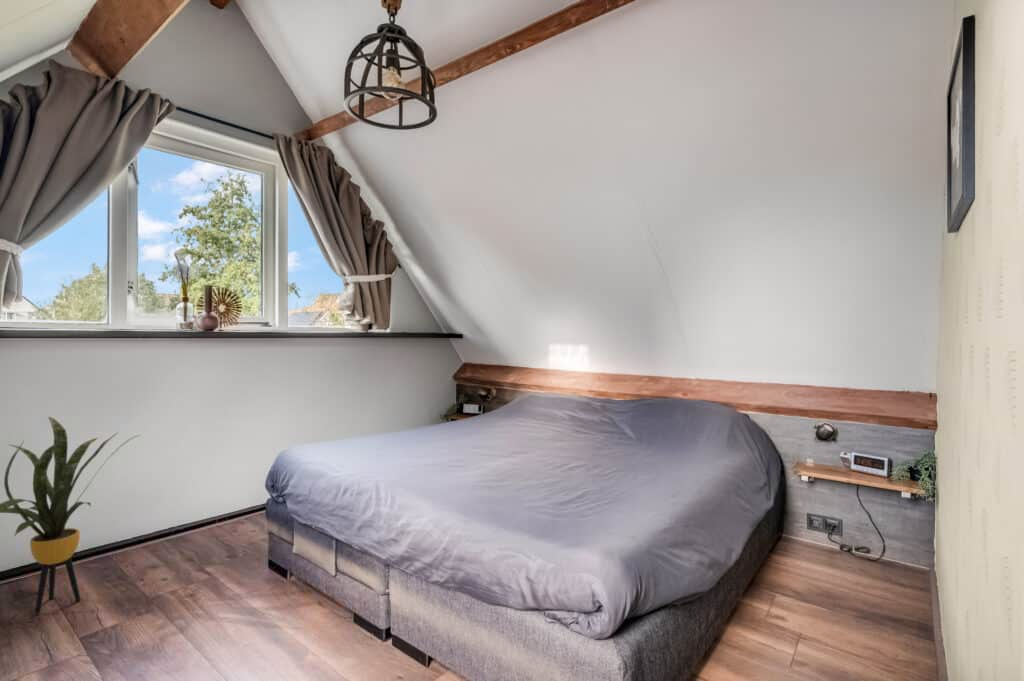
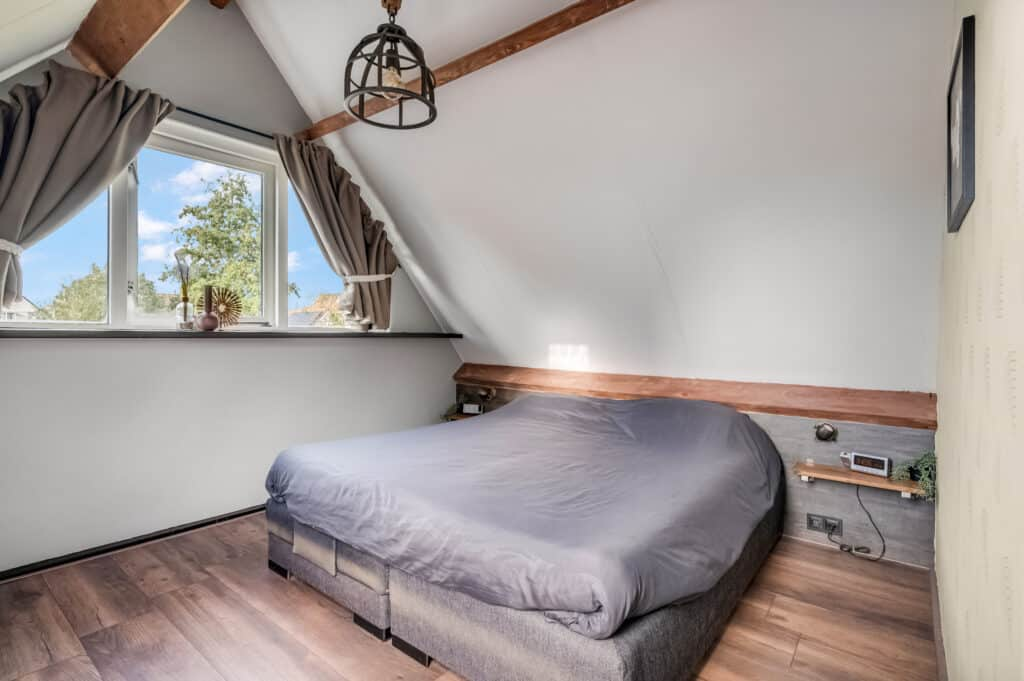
- house plant (64, 511)
